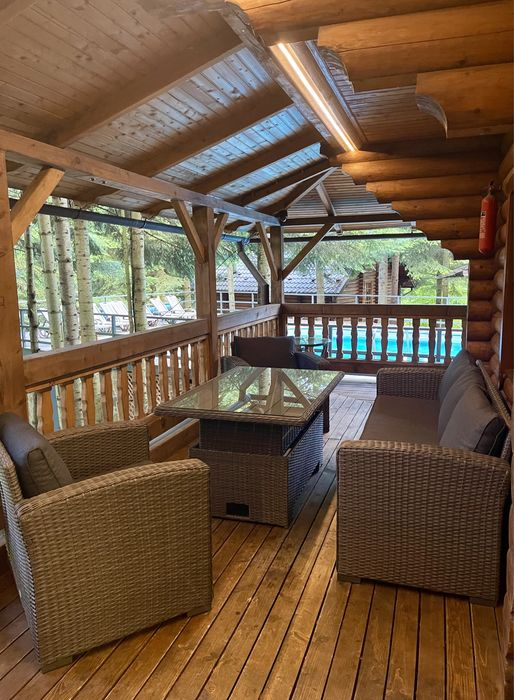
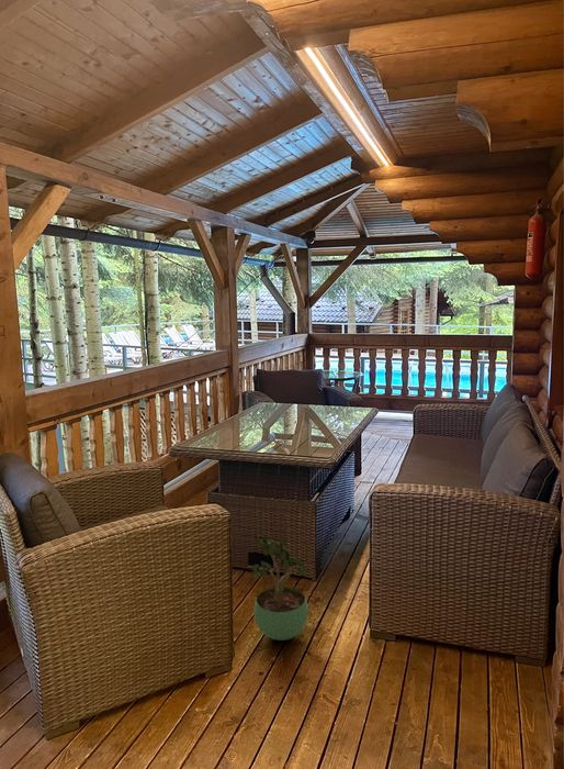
+ potted plant (282, 586)
